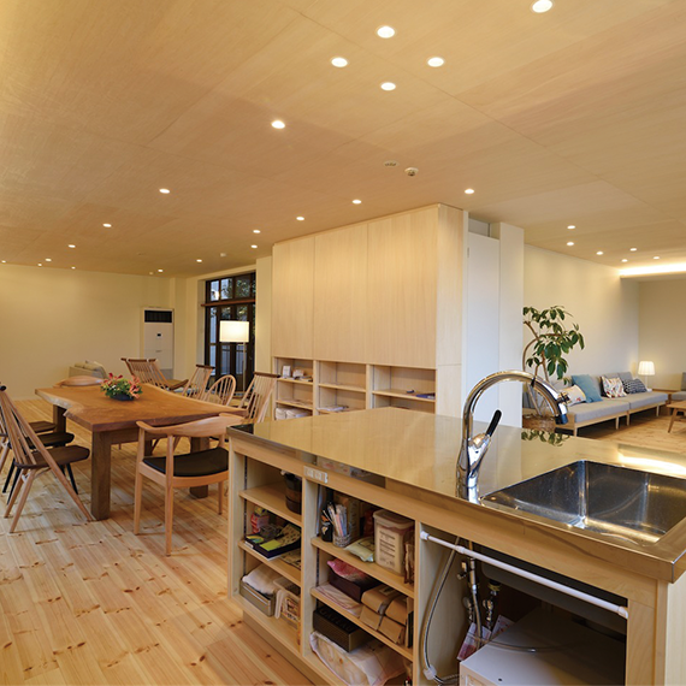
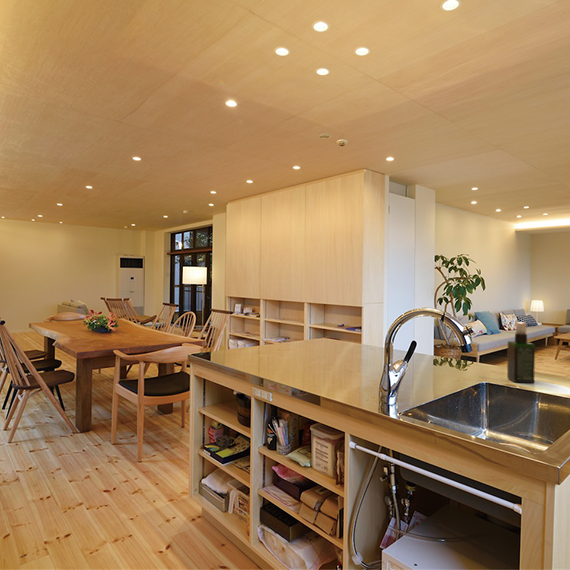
+ spray bottle (520, 351)
